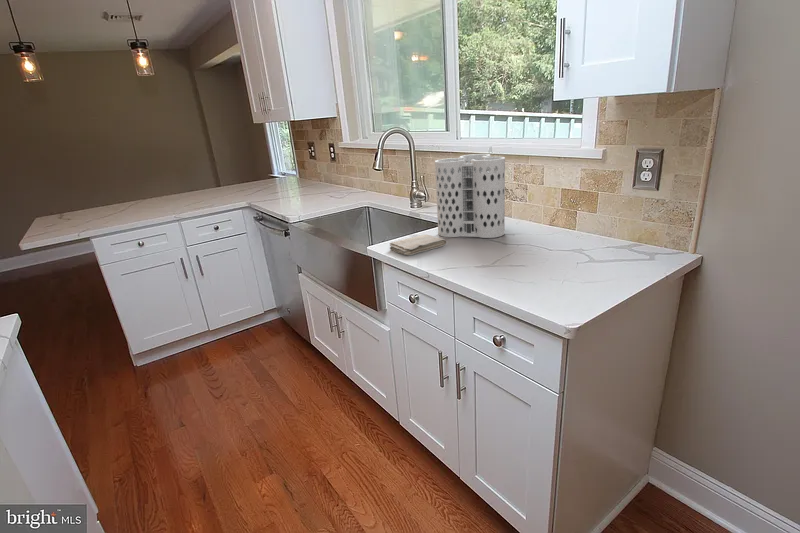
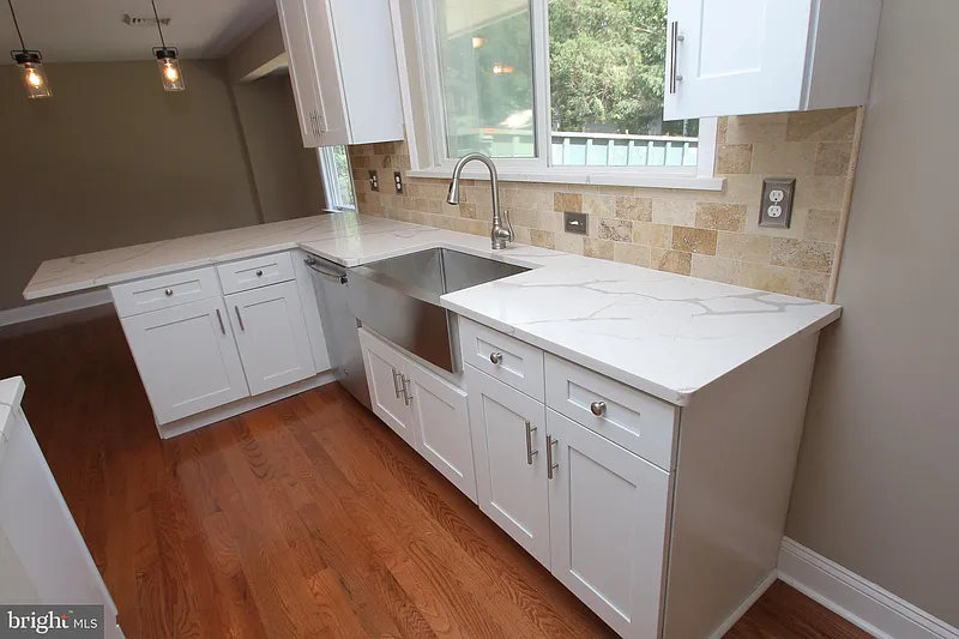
- washcloth (417, 243)
- utensil holder (475, 195)
